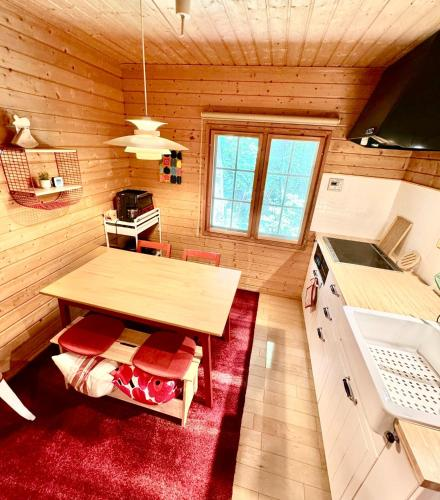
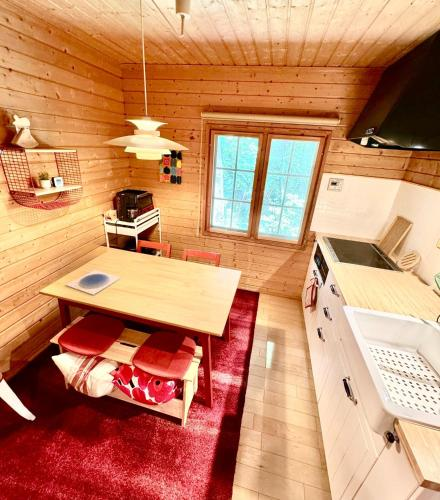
+ plate (94, 279)
